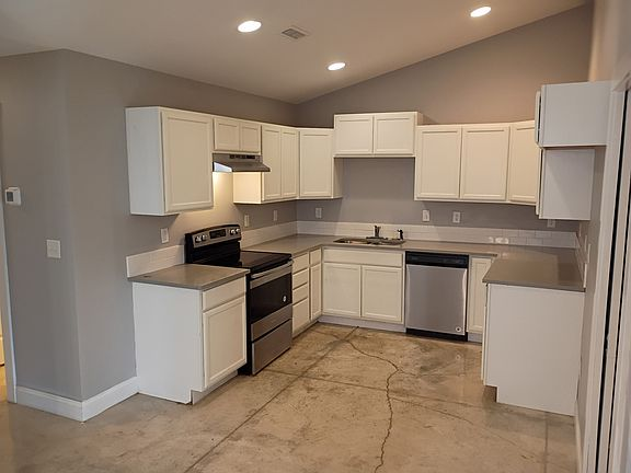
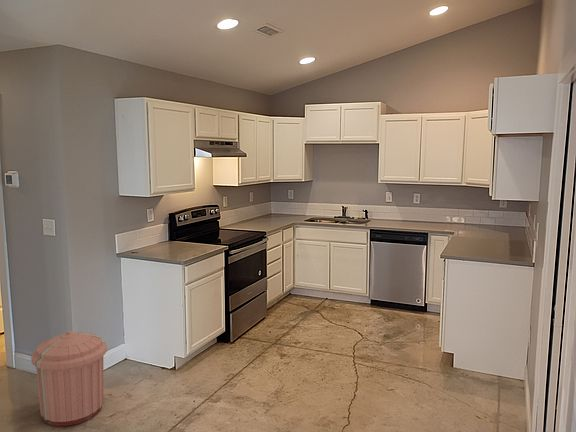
+ trash can (71, 371)
